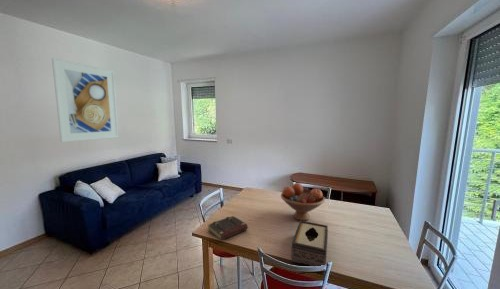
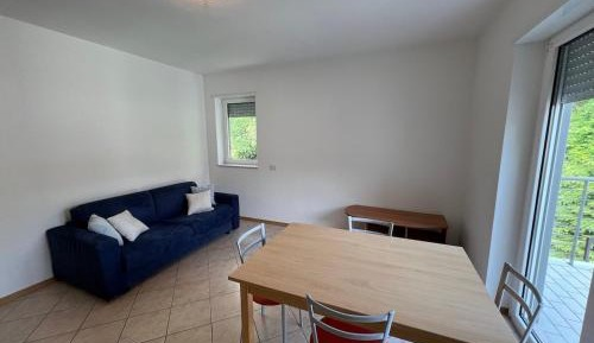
- book (227, 226)
- tissue box (310, 242)
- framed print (89, 103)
- fruit bowl (302, 202)
